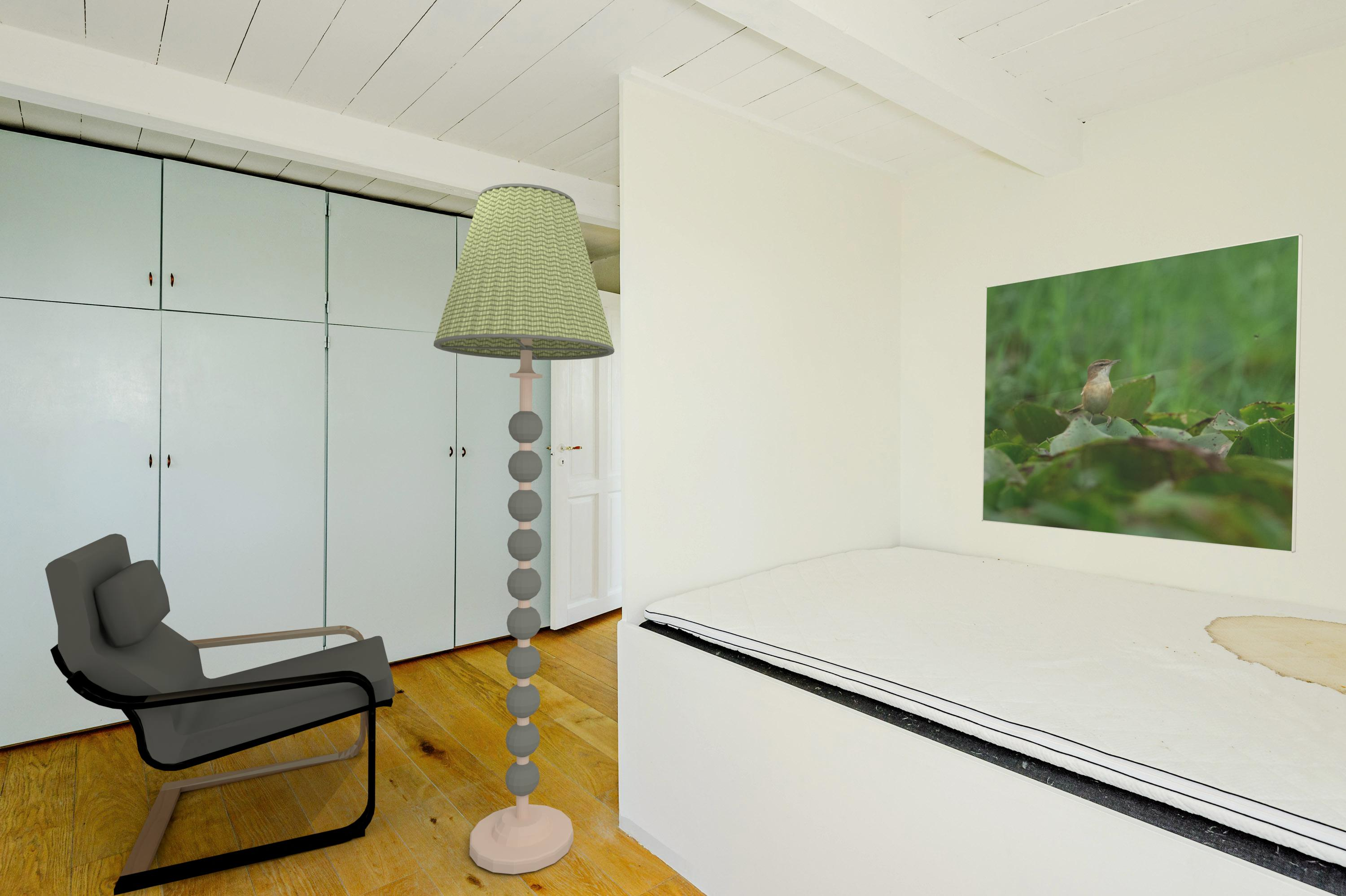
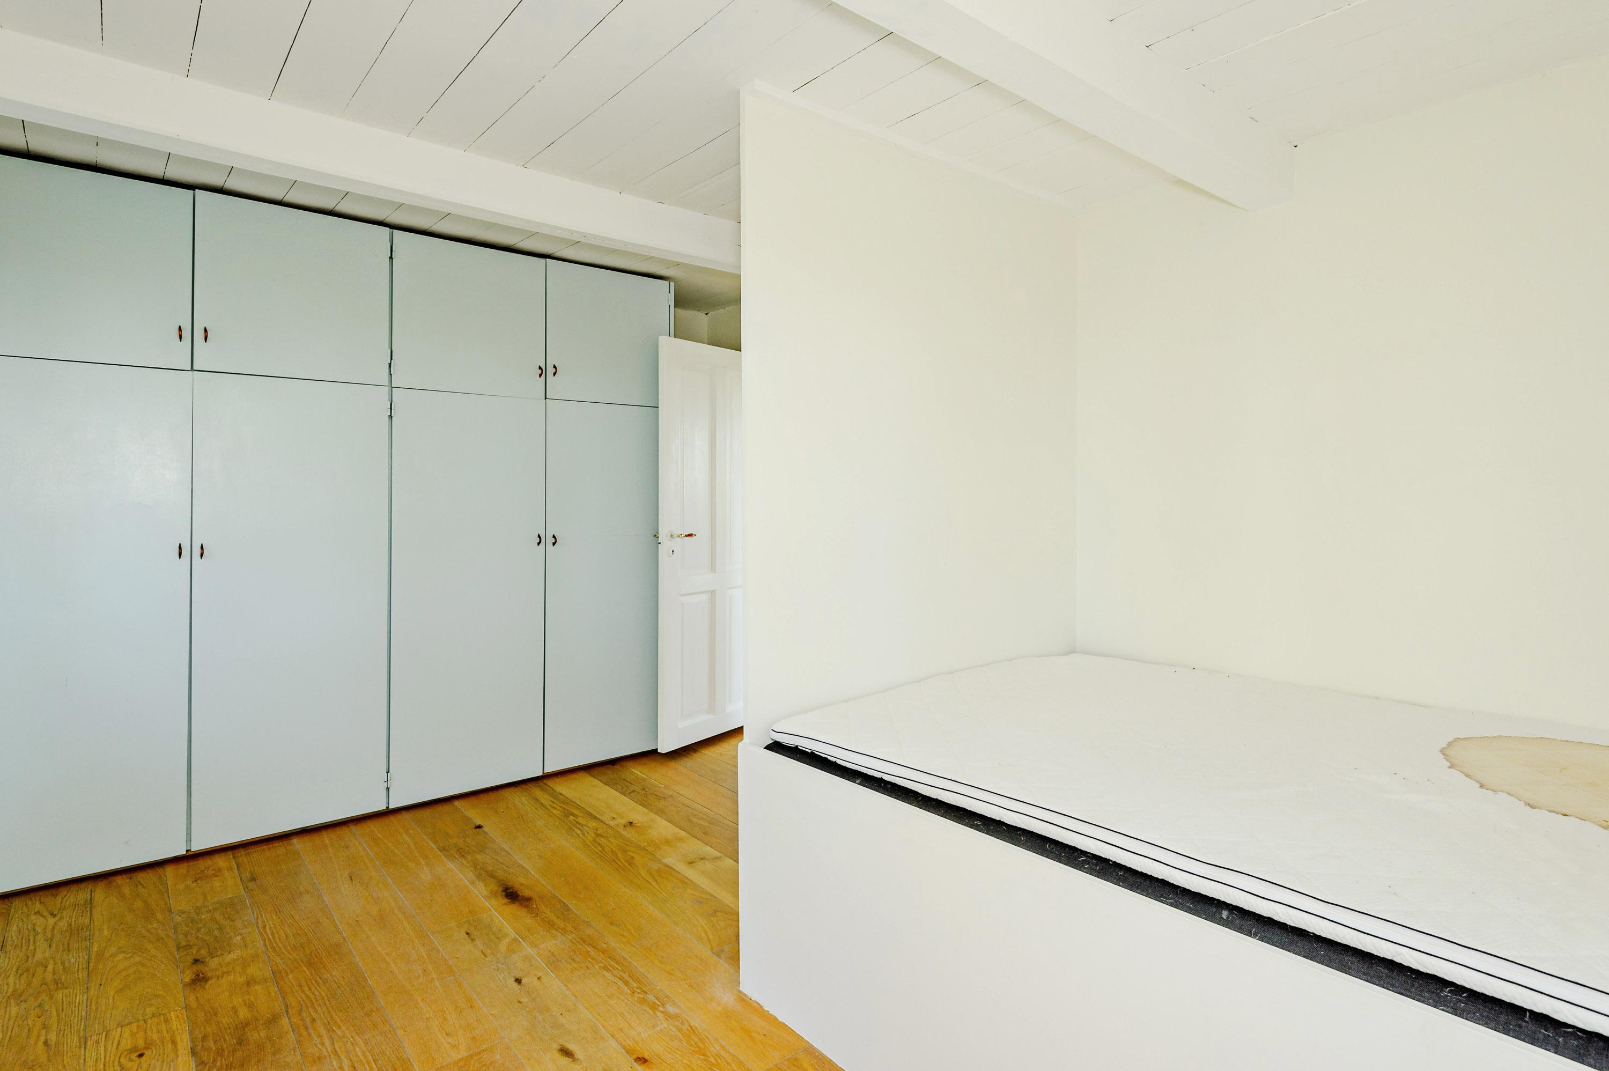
- armchair (246, 676)
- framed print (1118, 400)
- floor lamp (524, 521)
